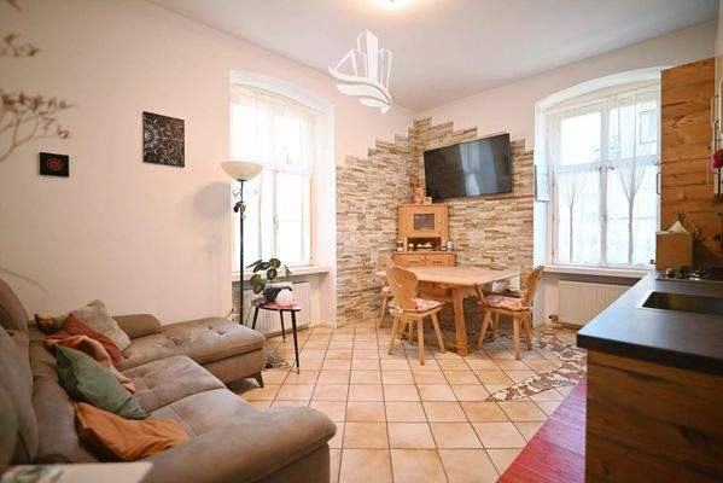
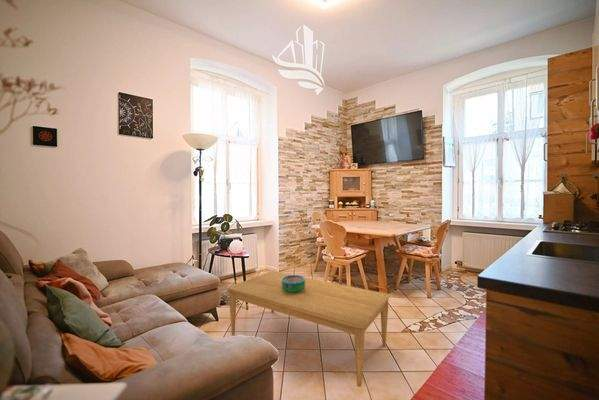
+ coffee table (305, 315)
+ decorative bowl (293, 284)
